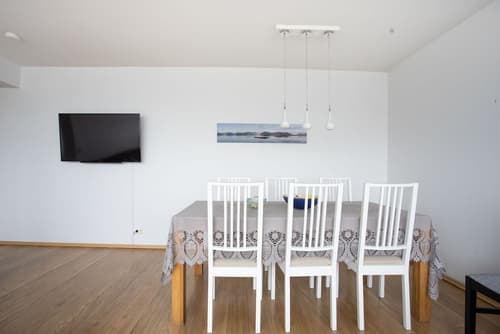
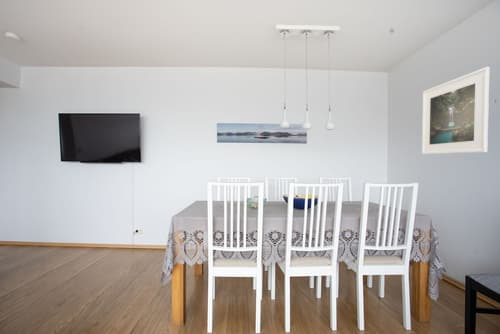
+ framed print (450, 117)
